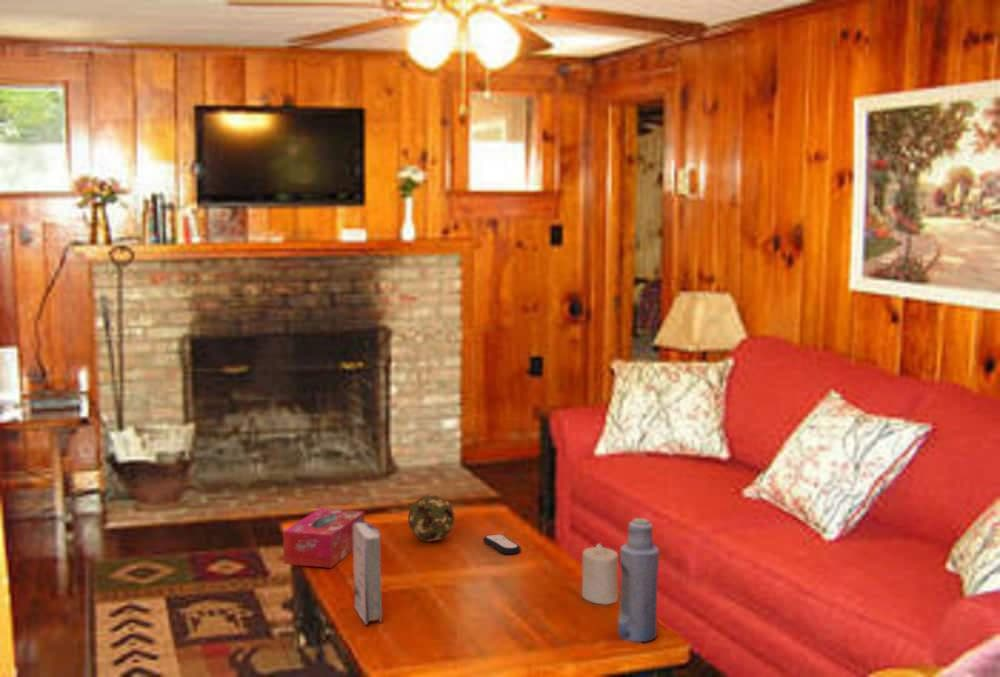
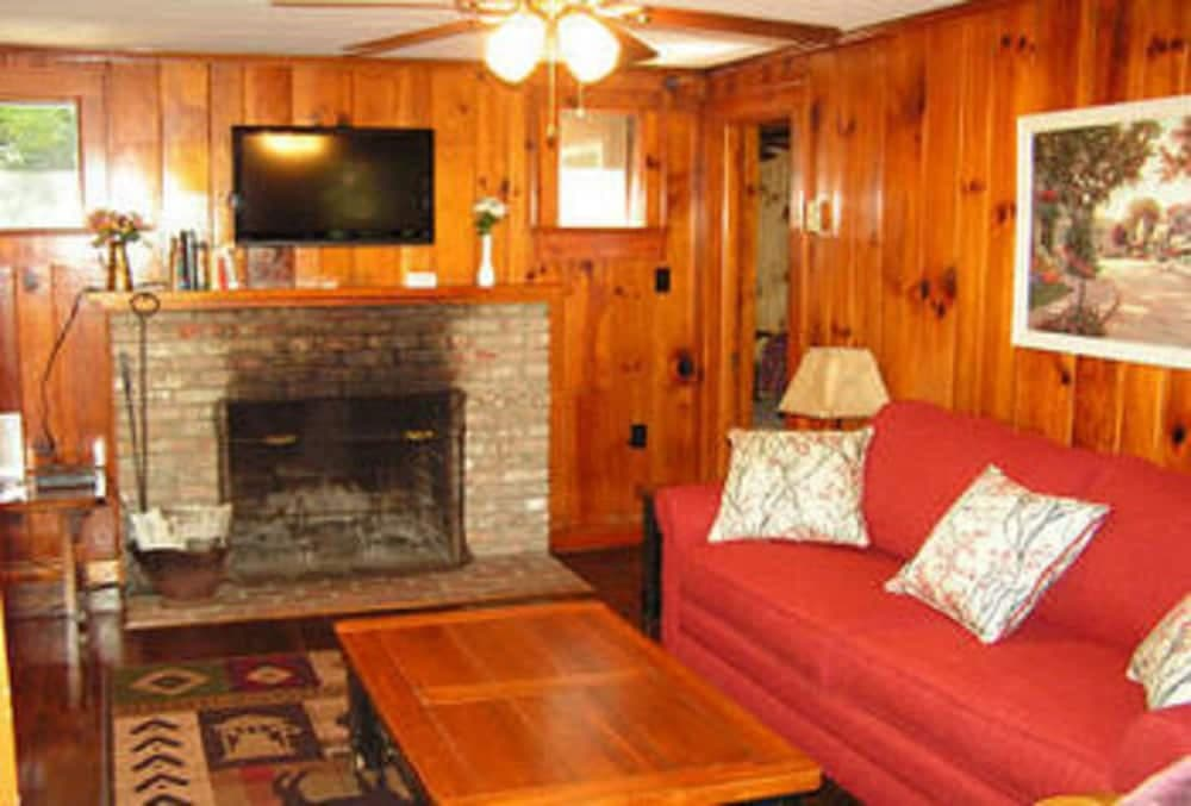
- decorative ball (431, 517)
- tissue box (325, 536)
- book (367, 570)
- candle (601, 570)
- remote control (502, 543)
- bottle (638, 578)
